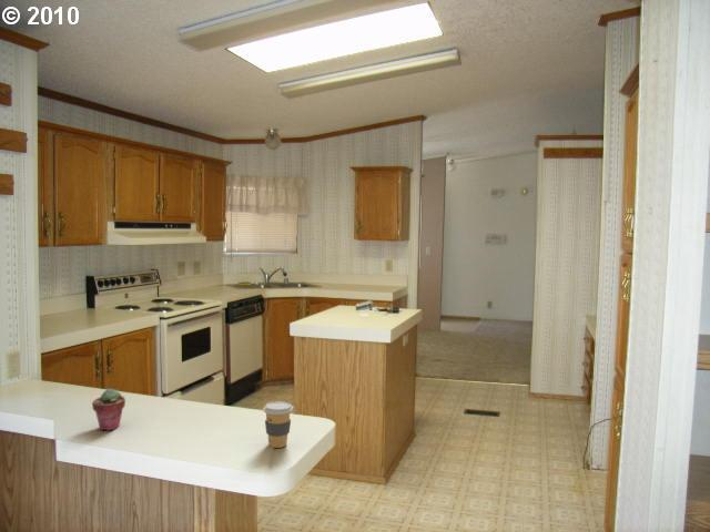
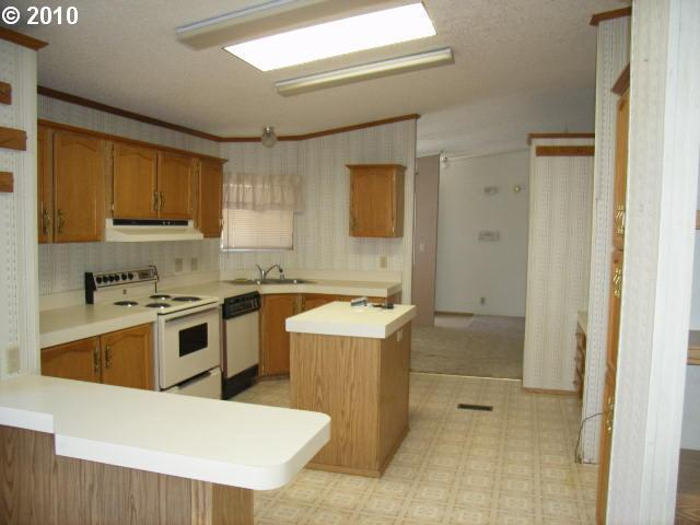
- potted succulent (109, 407)
- coffee cup (277, 424)
